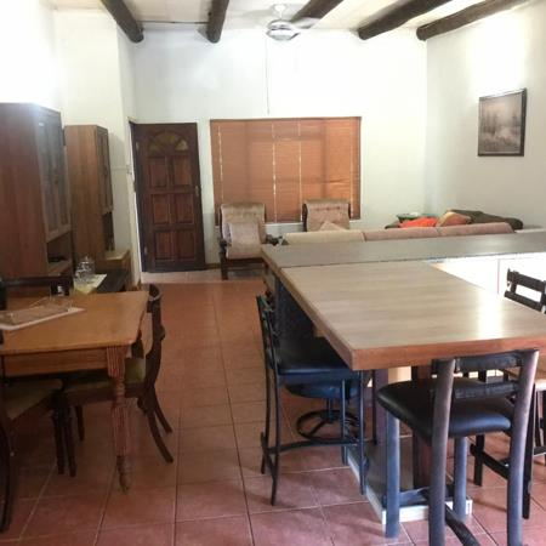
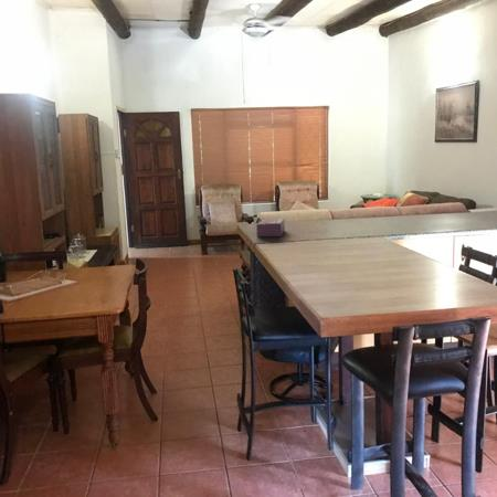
+ tissue box (271, 226)
